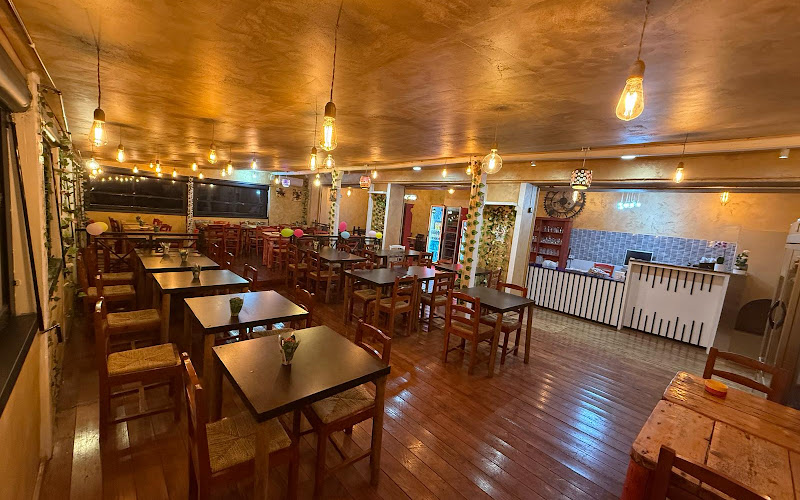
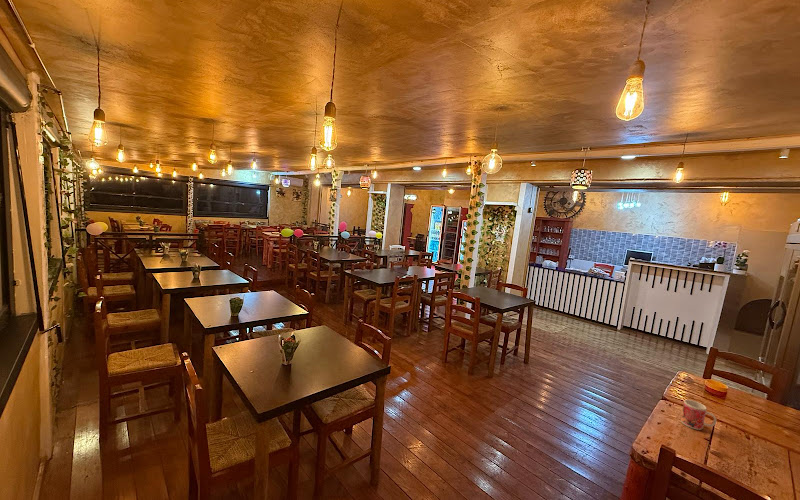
+ mug (698, 416)
